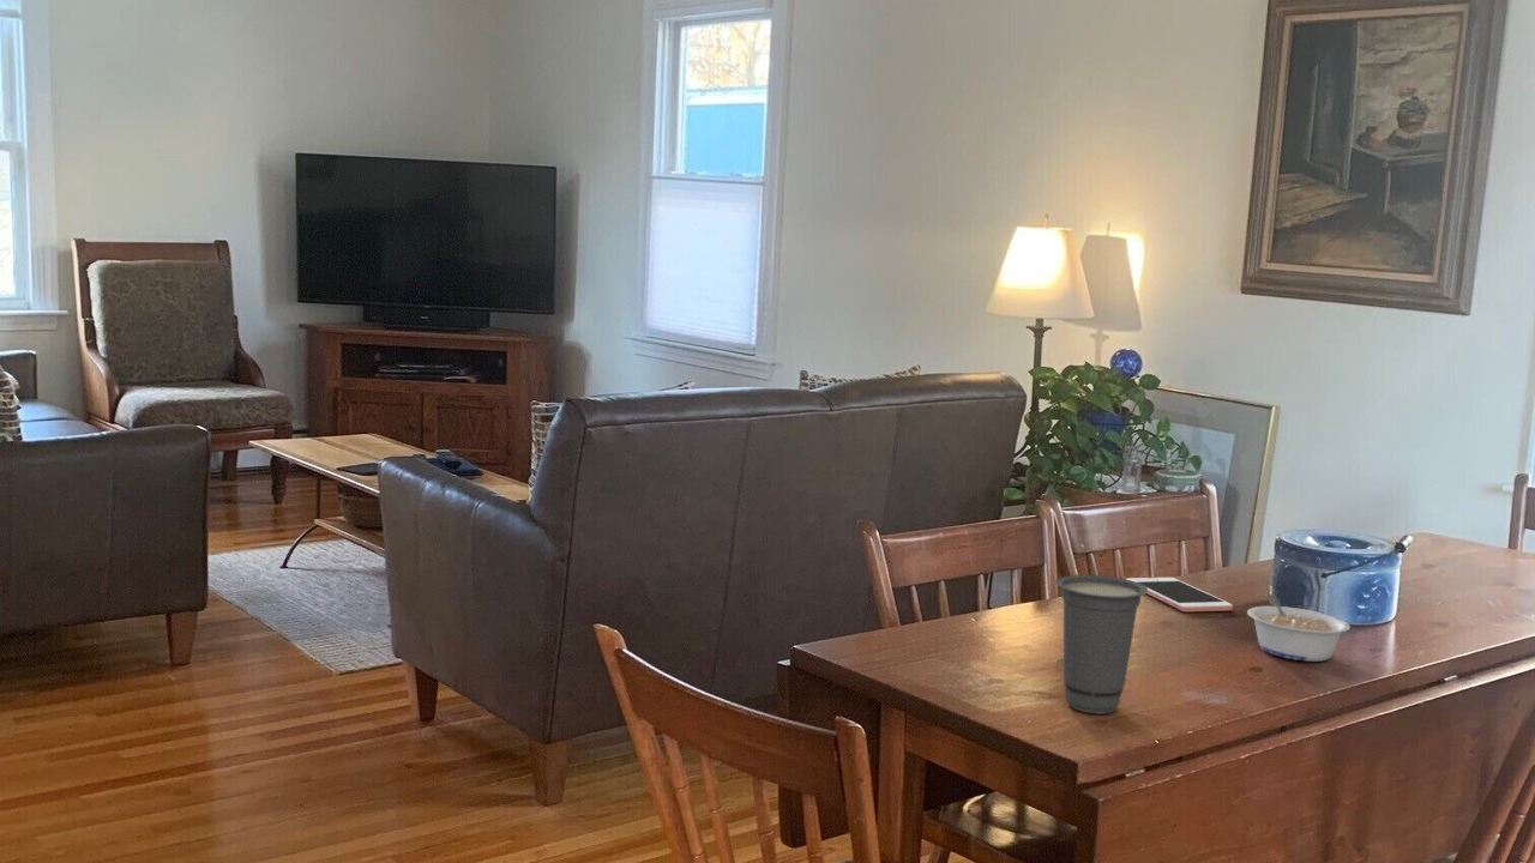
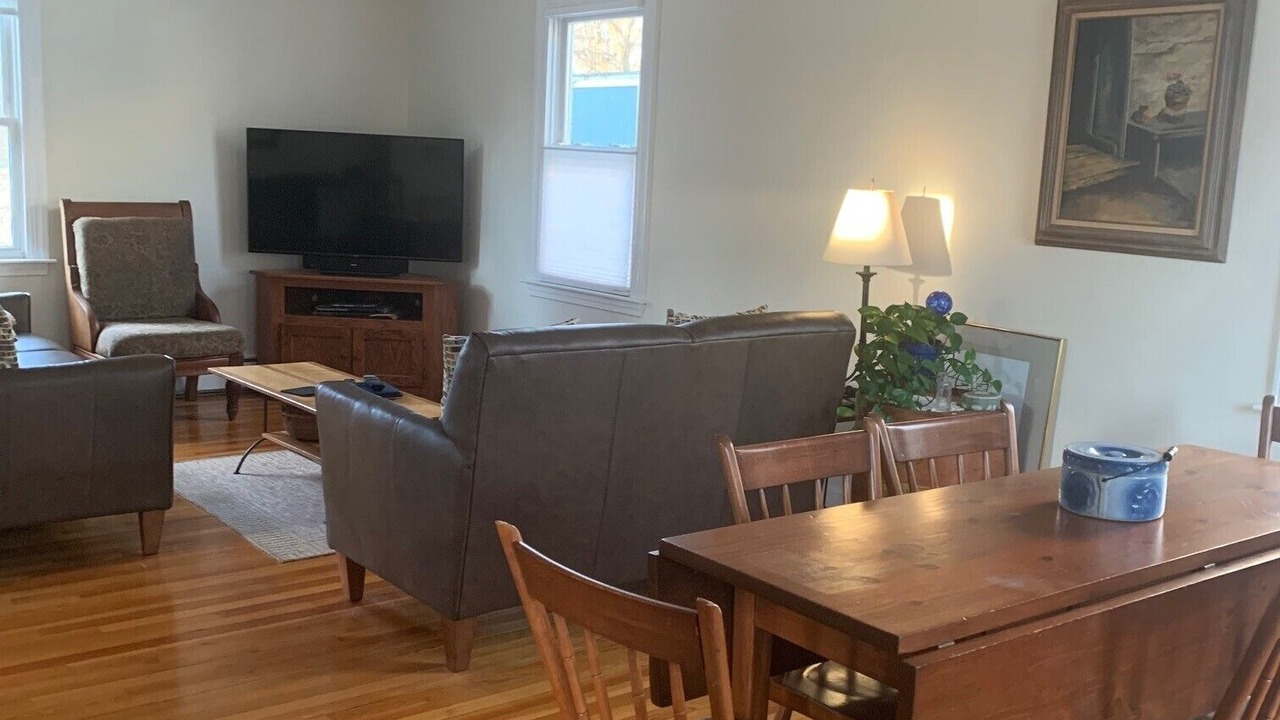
- cup (1096, 646)
- cell phone (1176, 593)
- legume (1293, 630)
